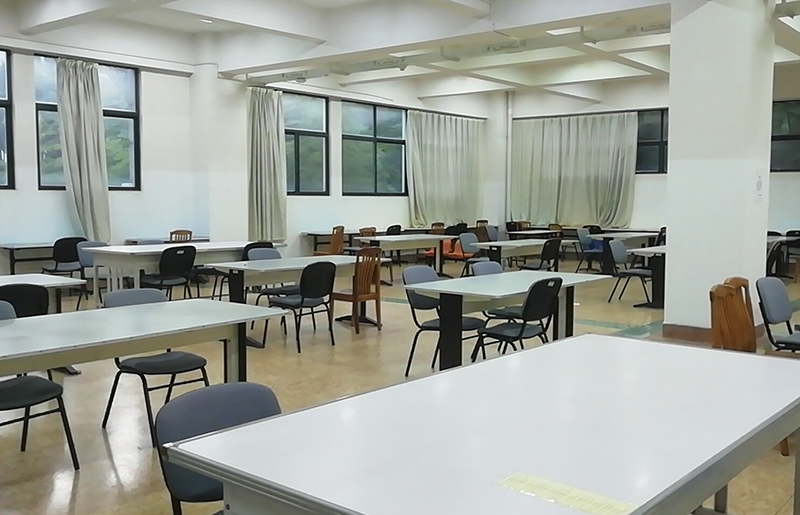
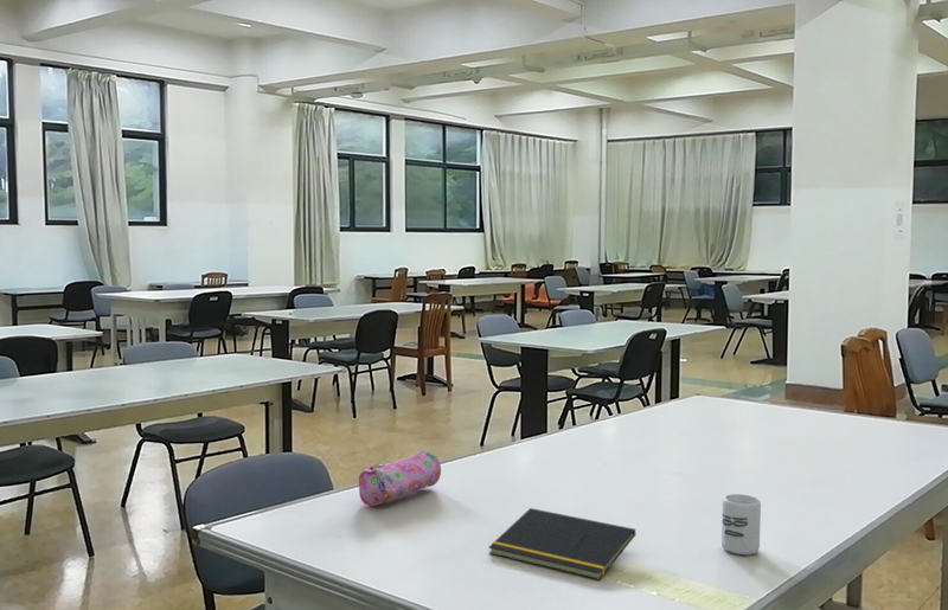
+ cup (741, 524)
+ notepad (562, 540)
+ pencil case (399, 476)
